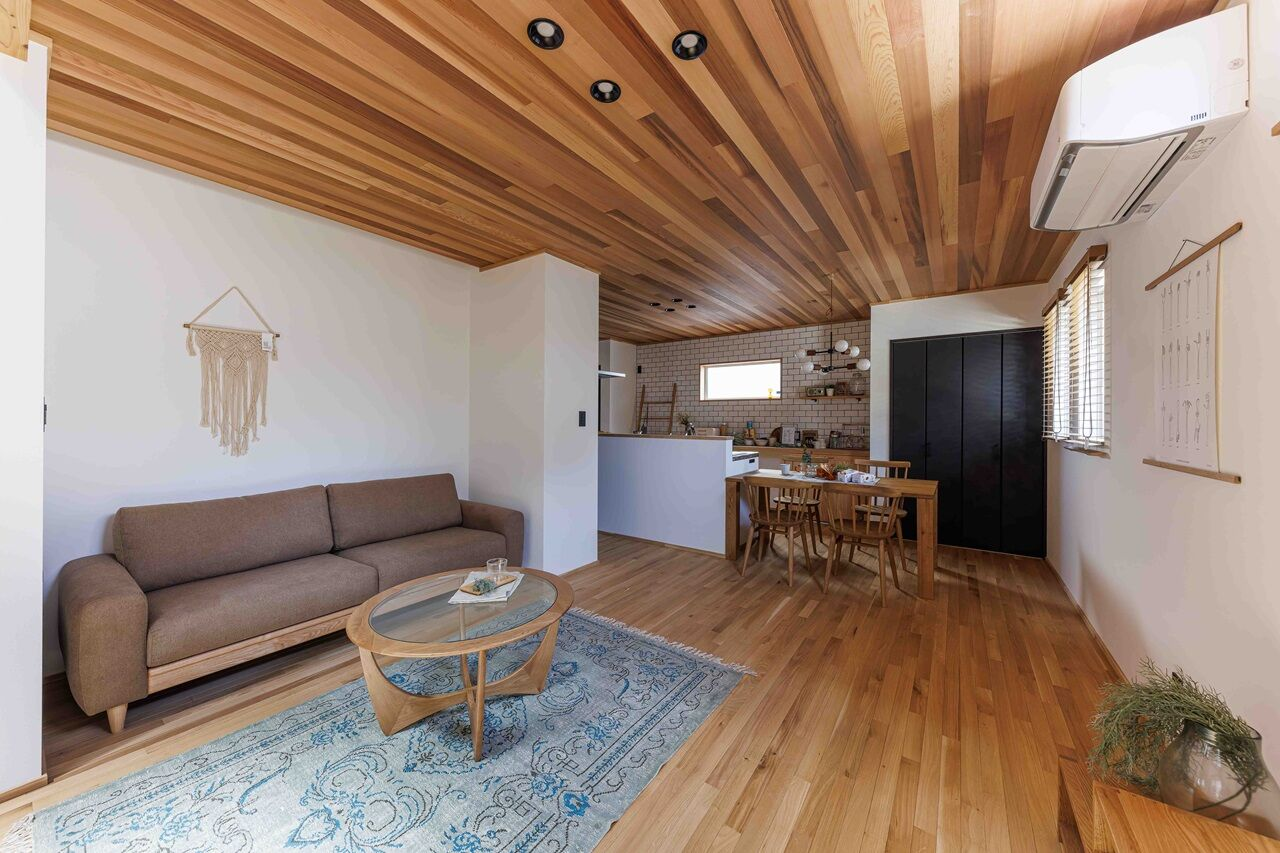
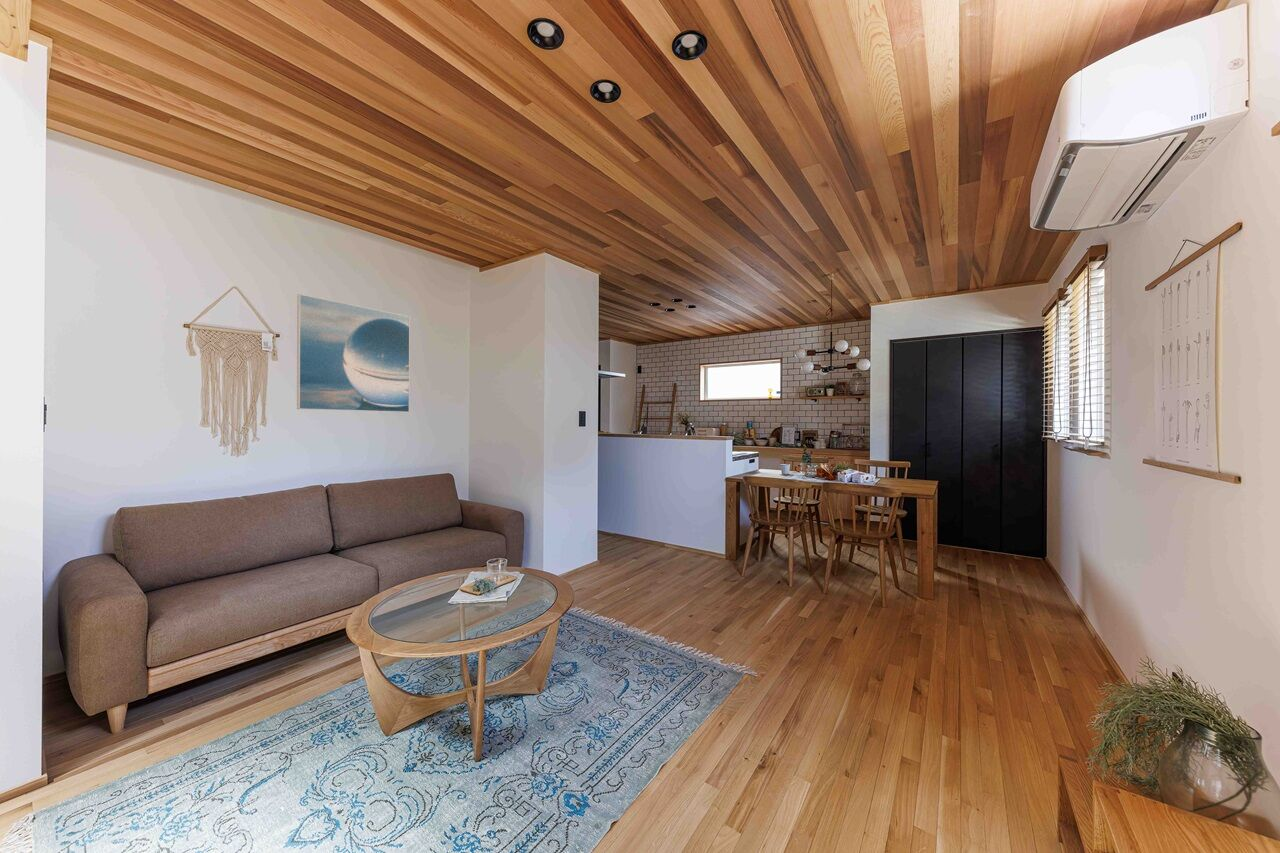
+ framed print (358, 358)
